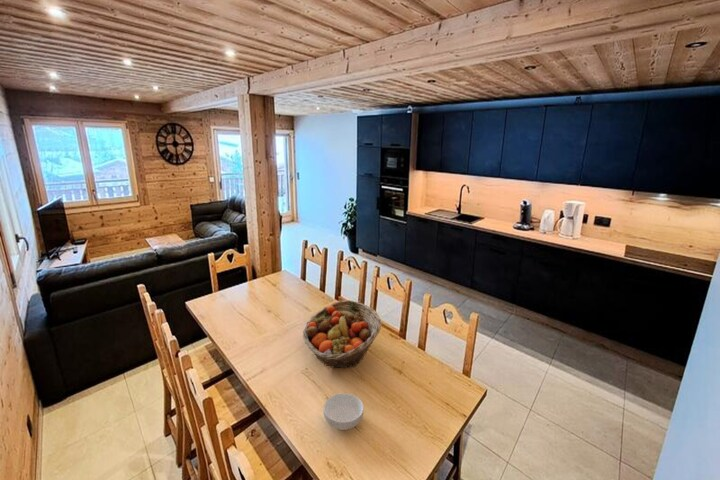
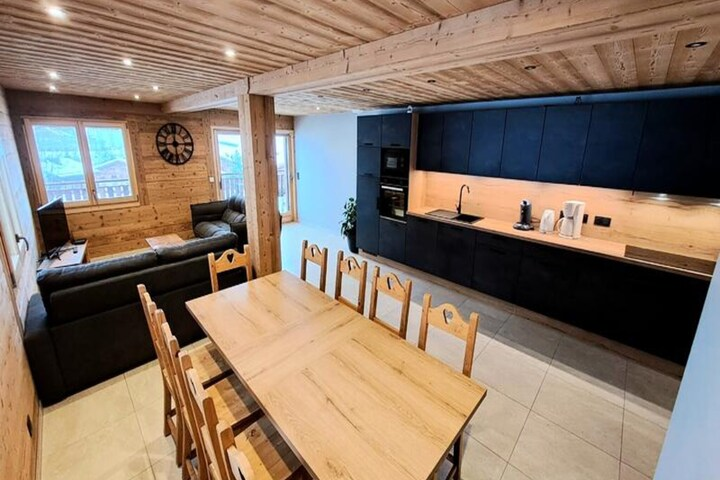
- fruit basket (341, 332)
- cereal bowl (343, 413)
